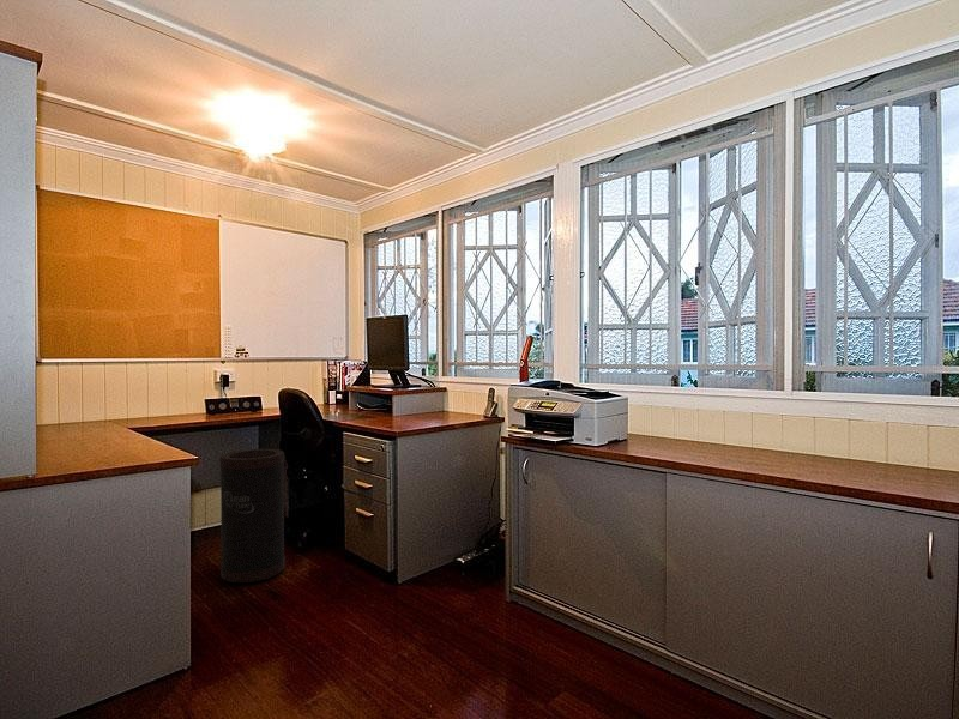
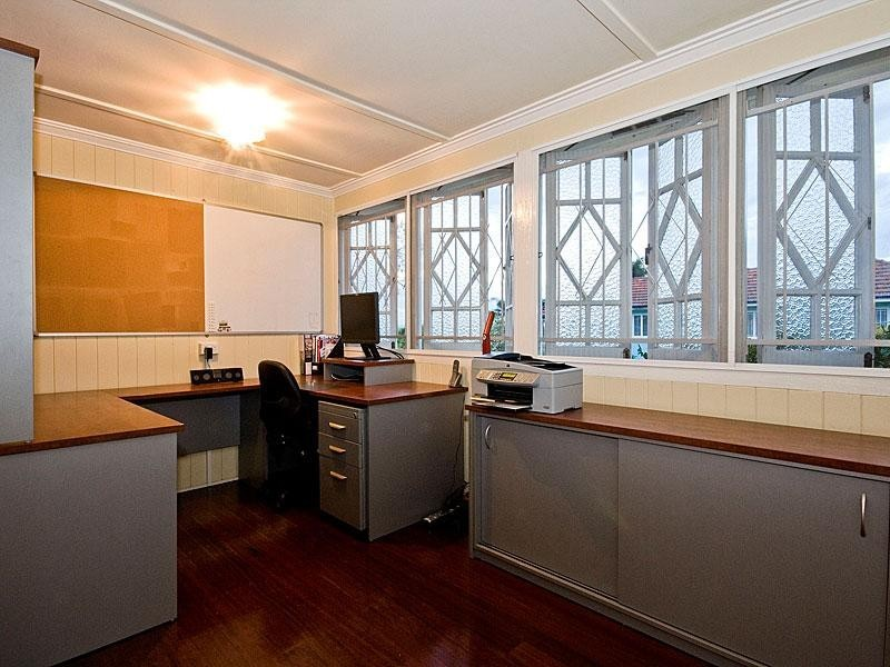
- trash can (253, 513)
